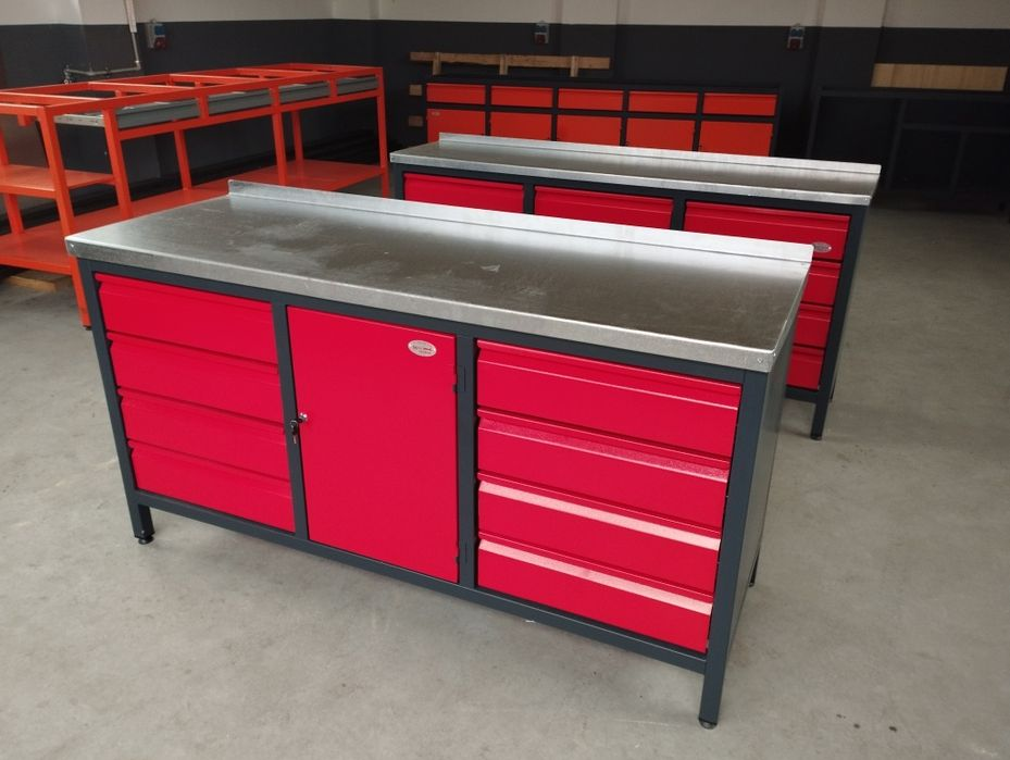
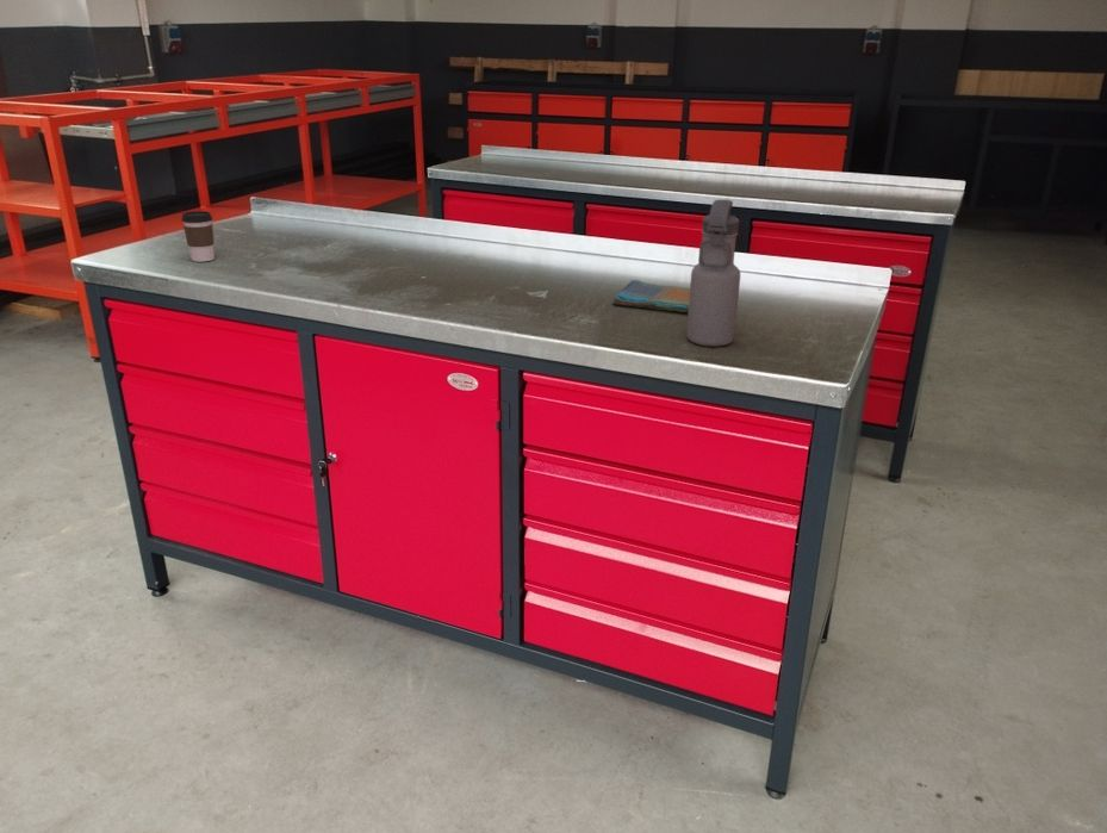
+ coffee cup (199, 236)
+ dish towel (668, 296)
+ water bottle (715, 273)
